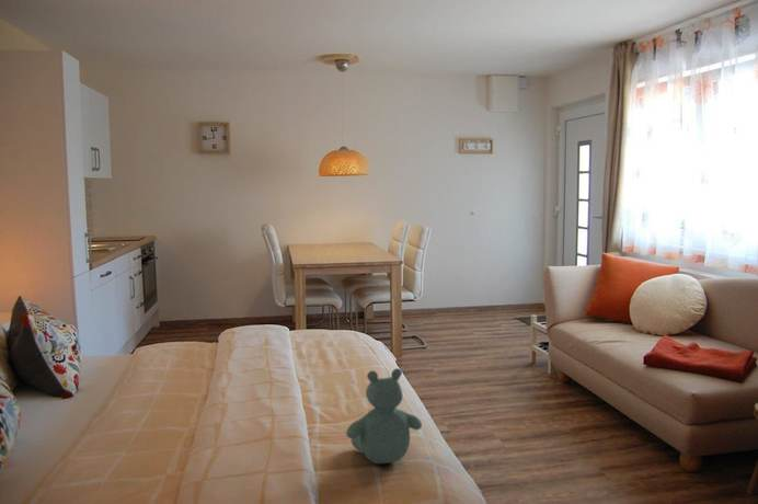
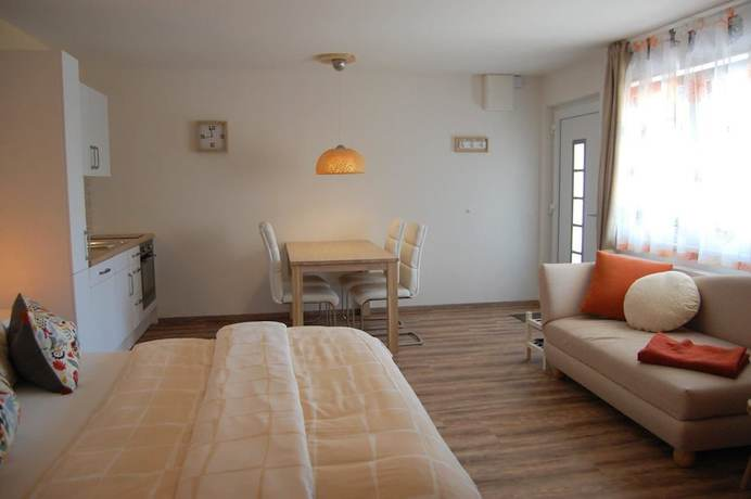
- stuffed bear (380, 411)
